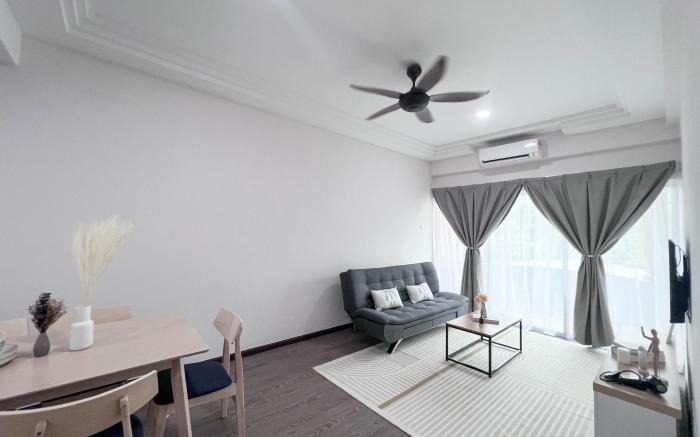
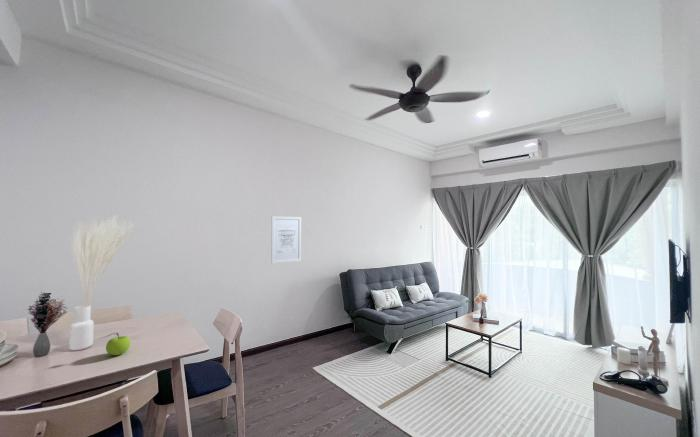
+ wall art (286, 239)
+ fruit (113, 343)
